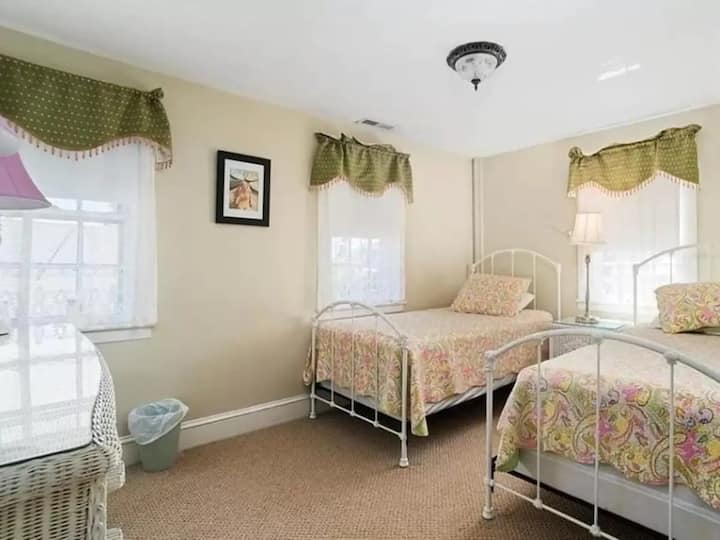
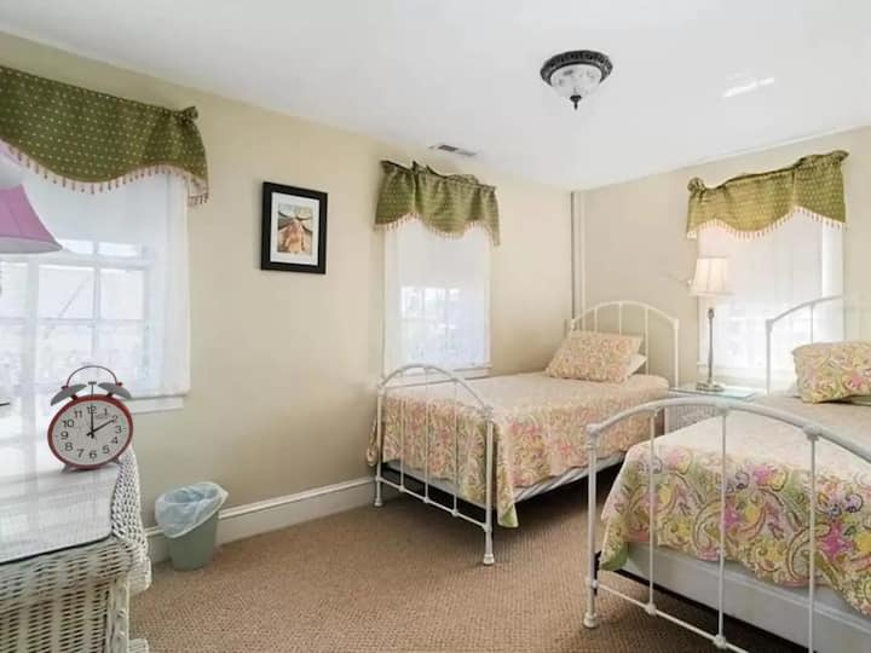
+ alarm clock (92, 415)
